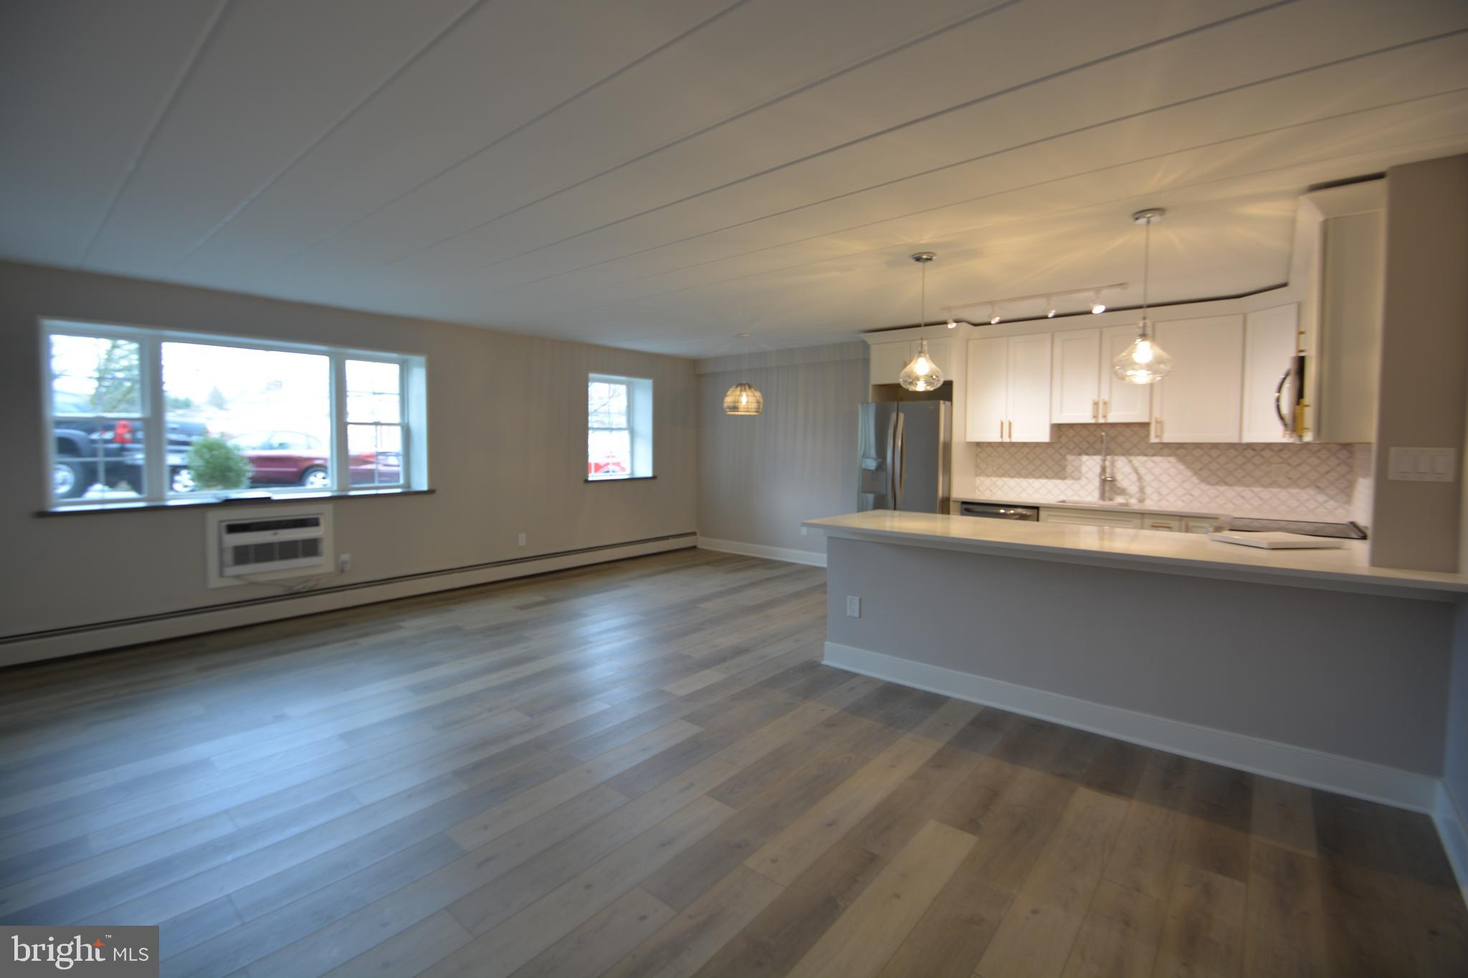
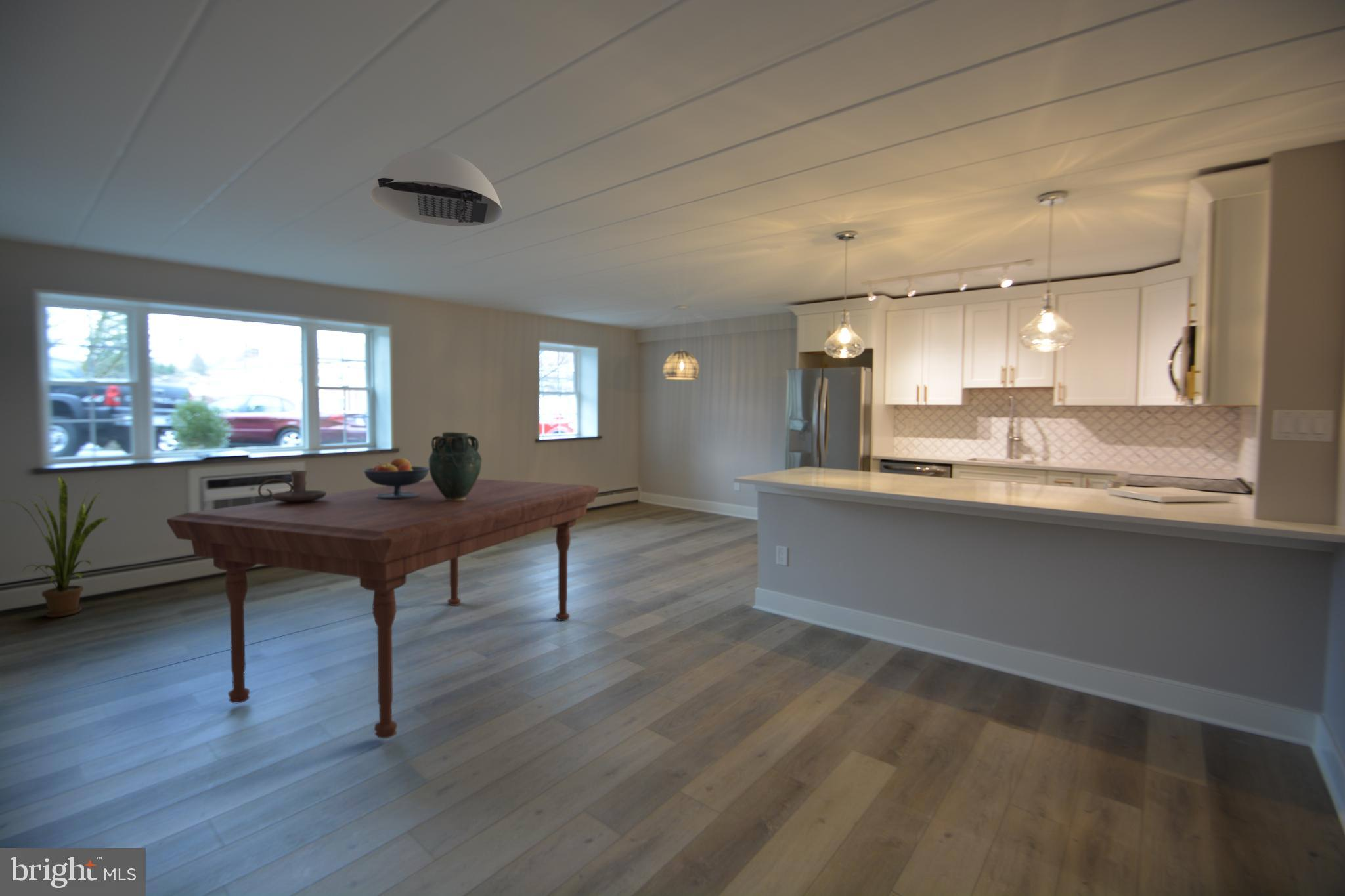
+ dining table (424, 568)
+ vase (455, 465)
+ house plant (56, 546)
+ ceiling light (439, 181)
+ candle holder (293, 486)
+ fruit bowl (397, 477)
